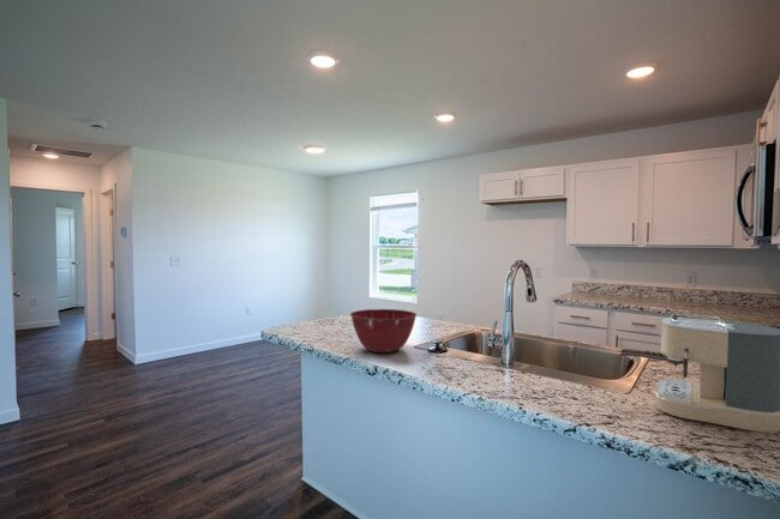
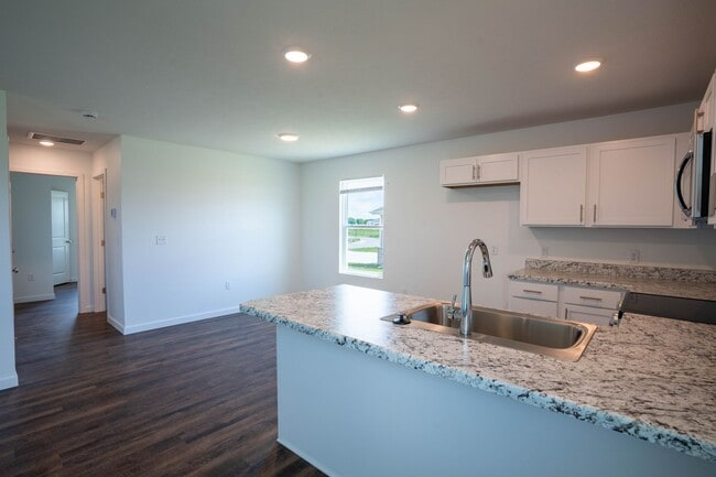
- mixing bowl (383, 331)
- coffee maker (696, 361)
